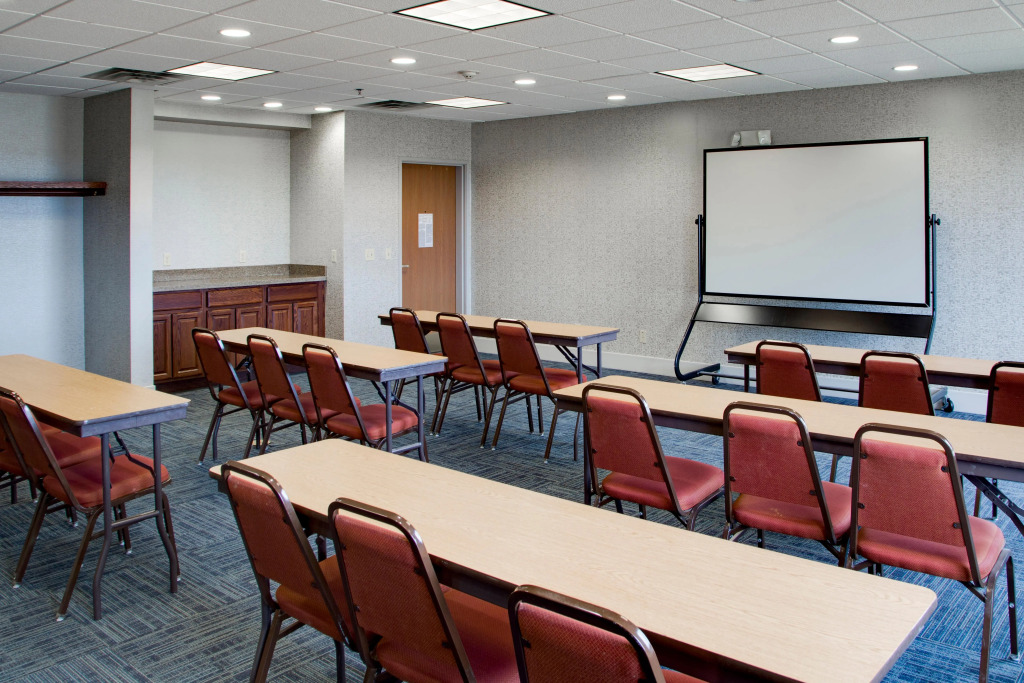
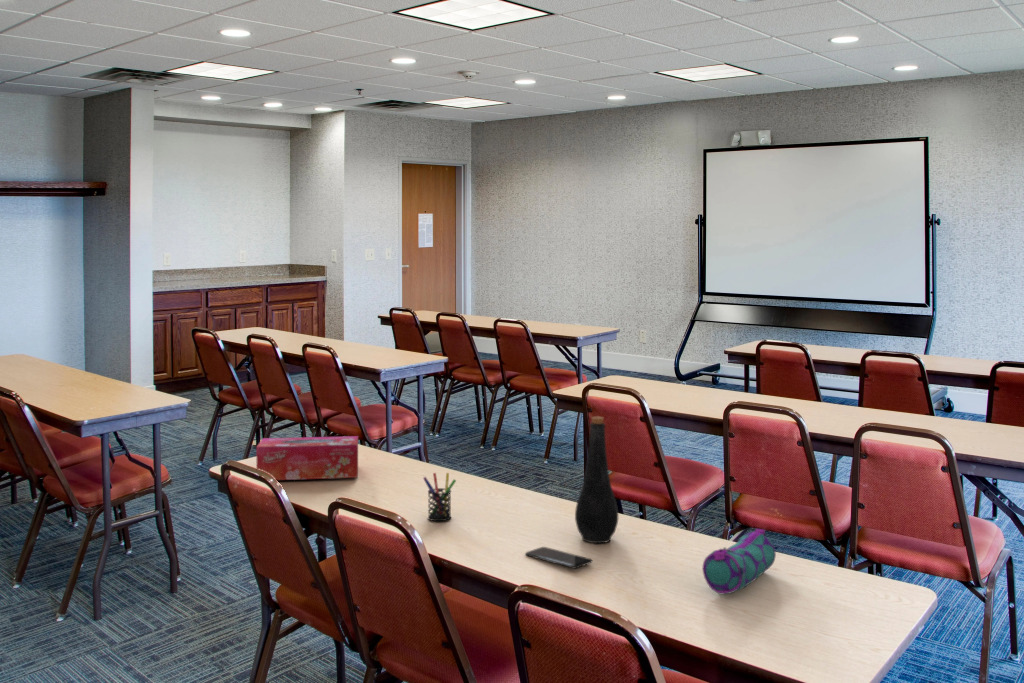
+ smartphone (558, 557)
+ pen holder (441, 495)
+ bottle (597, 478)
+ pencil case (740, 560)
+ tissue box (309, 457)
